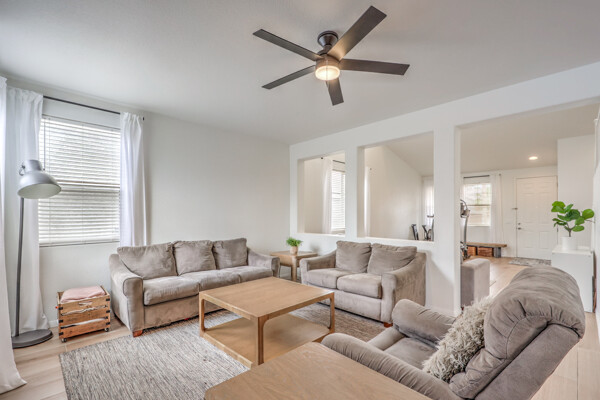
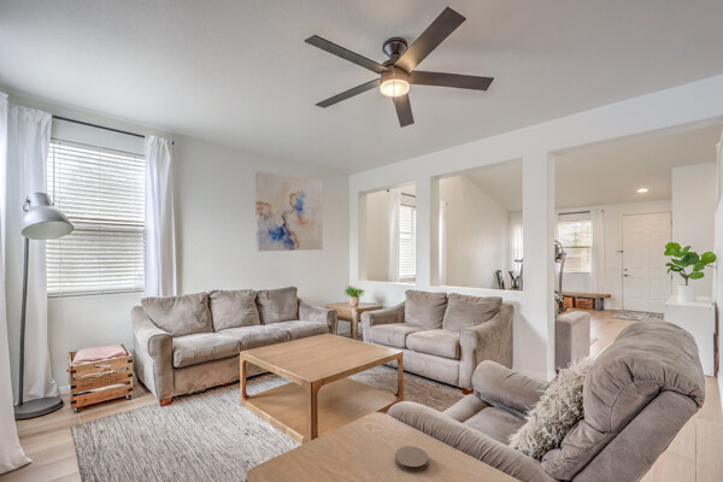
+ wall art (290, 213)
+ coaster (411, 458)
